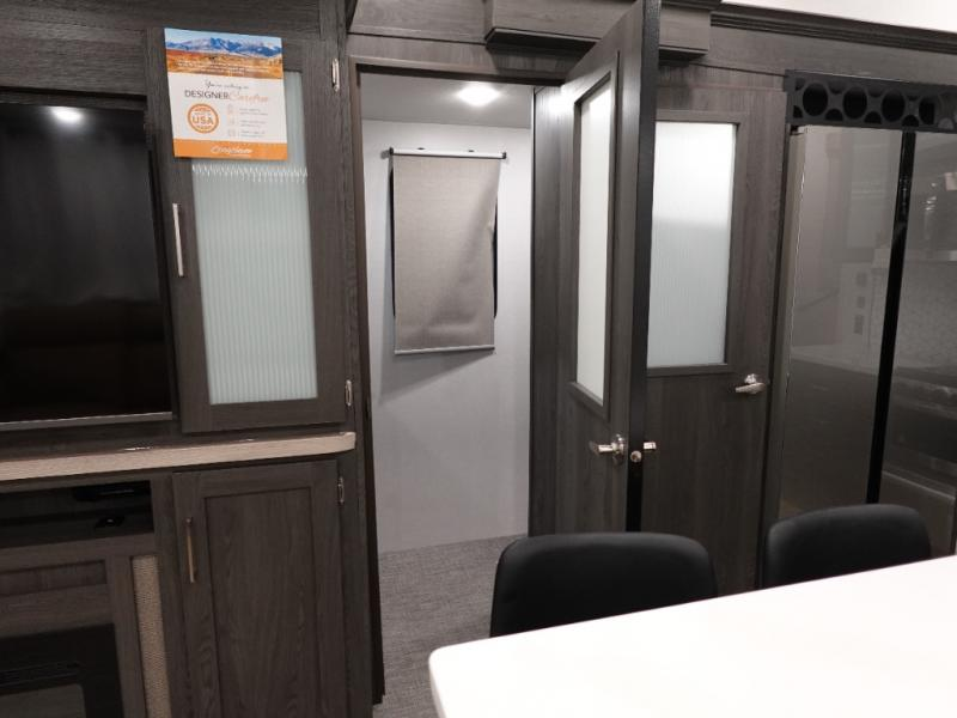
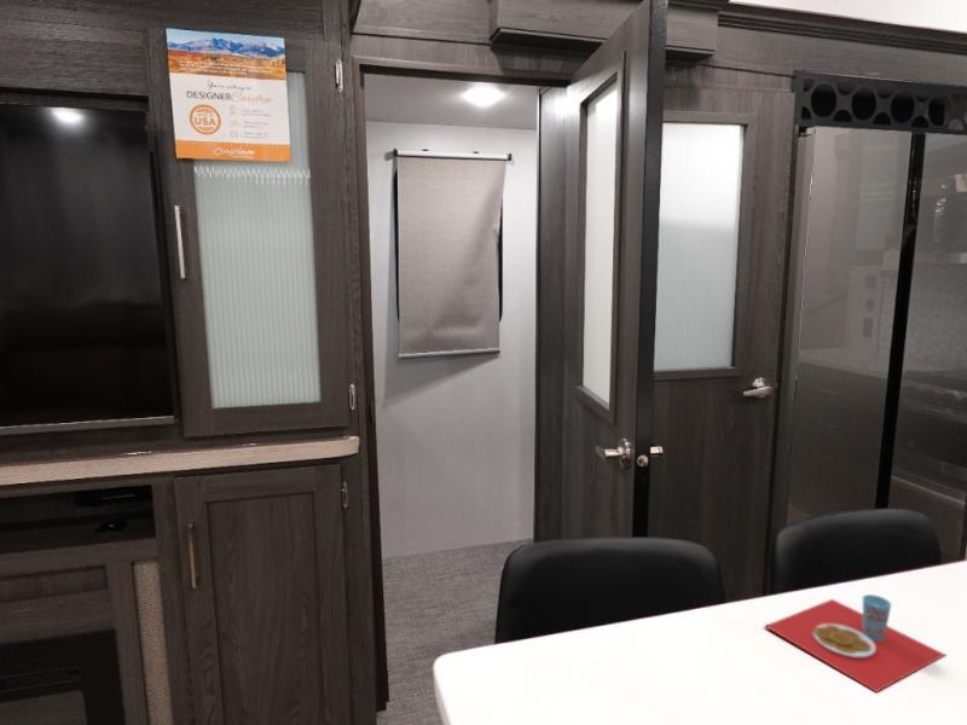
+ placemat (852, 622)
